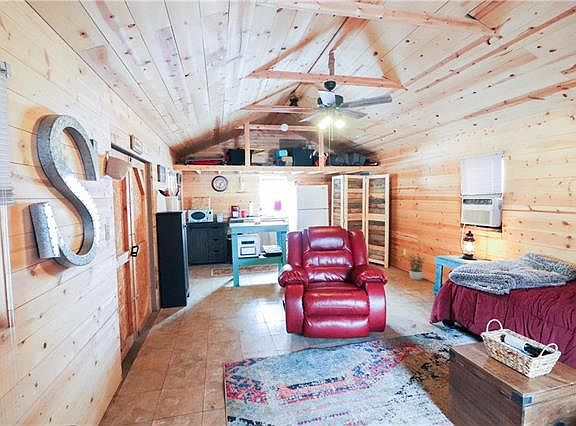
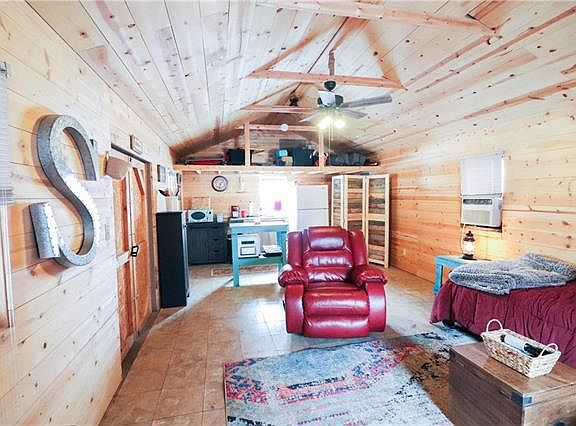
- potted plant (416, 266)
